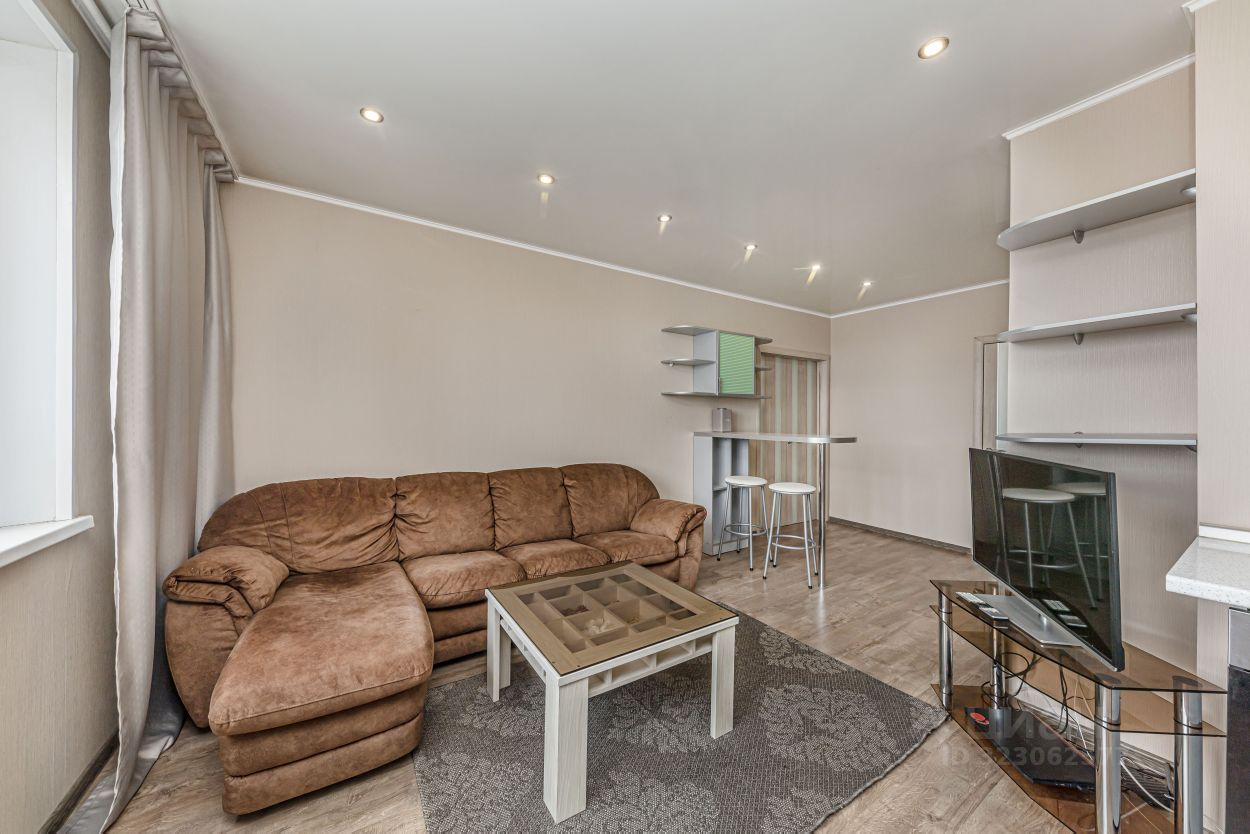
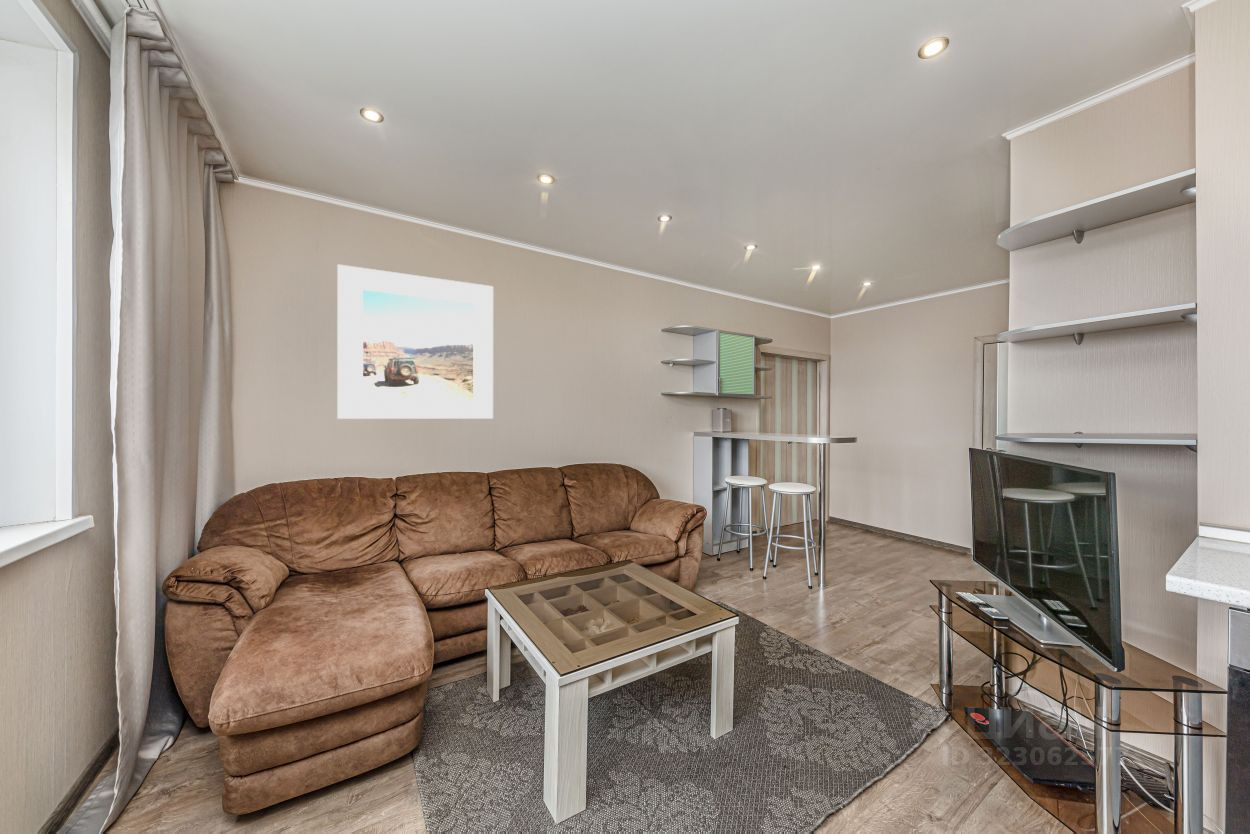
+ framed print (421, 347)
